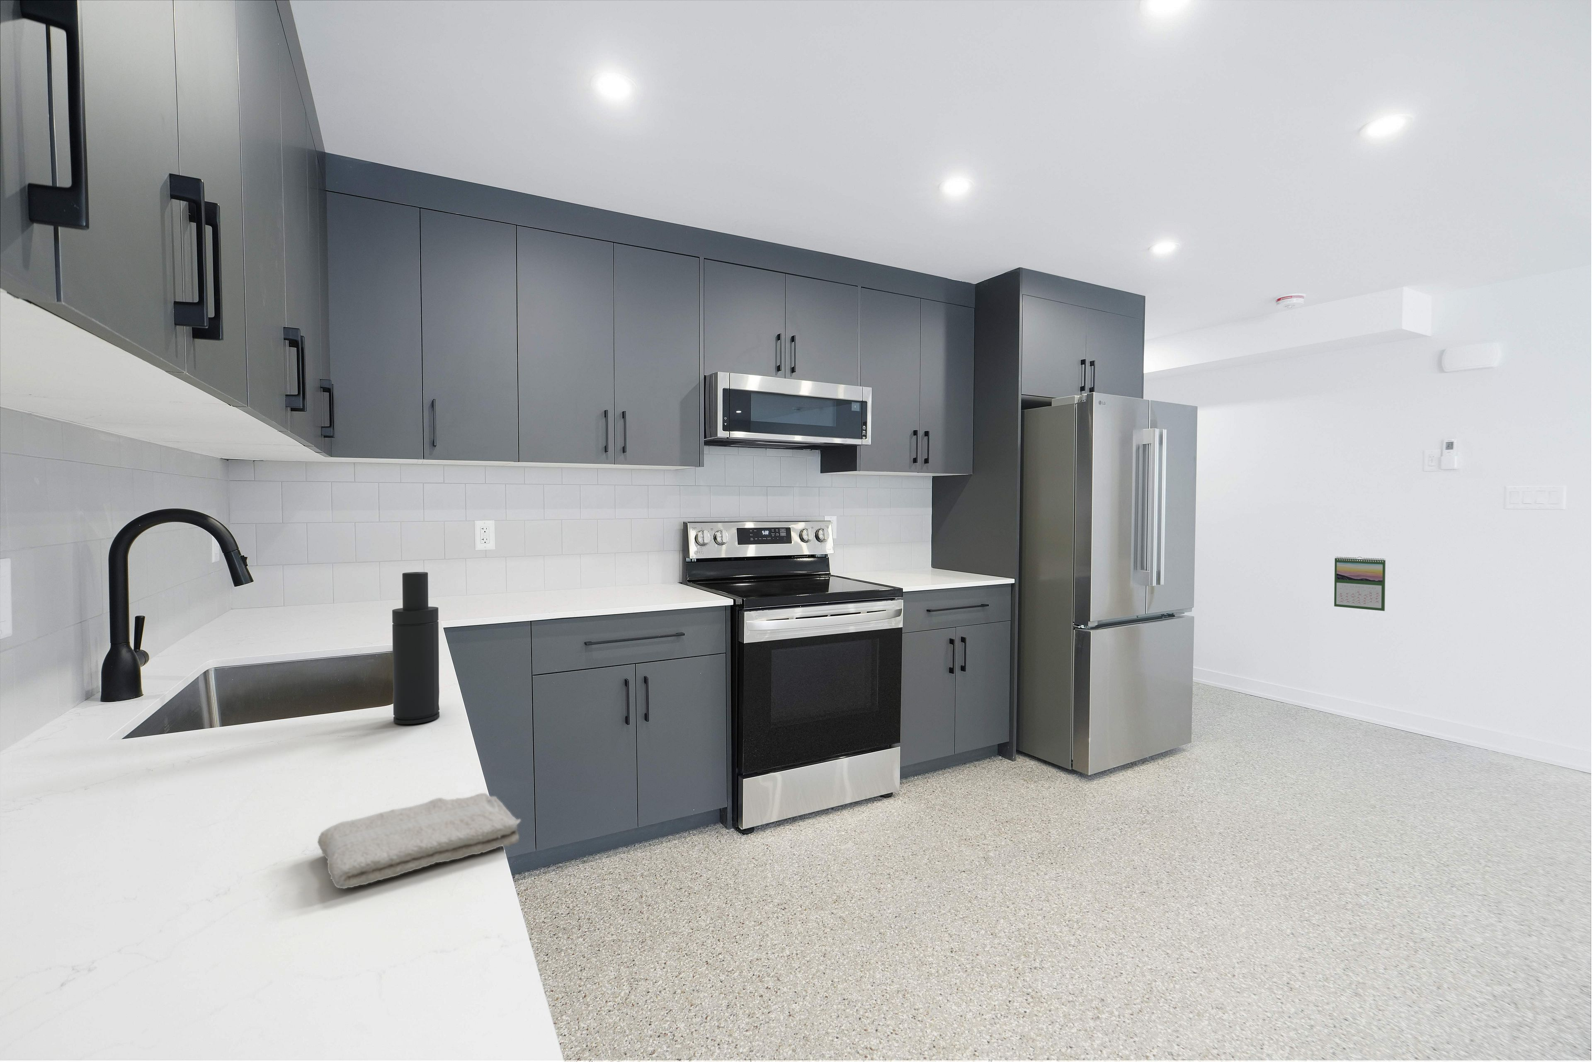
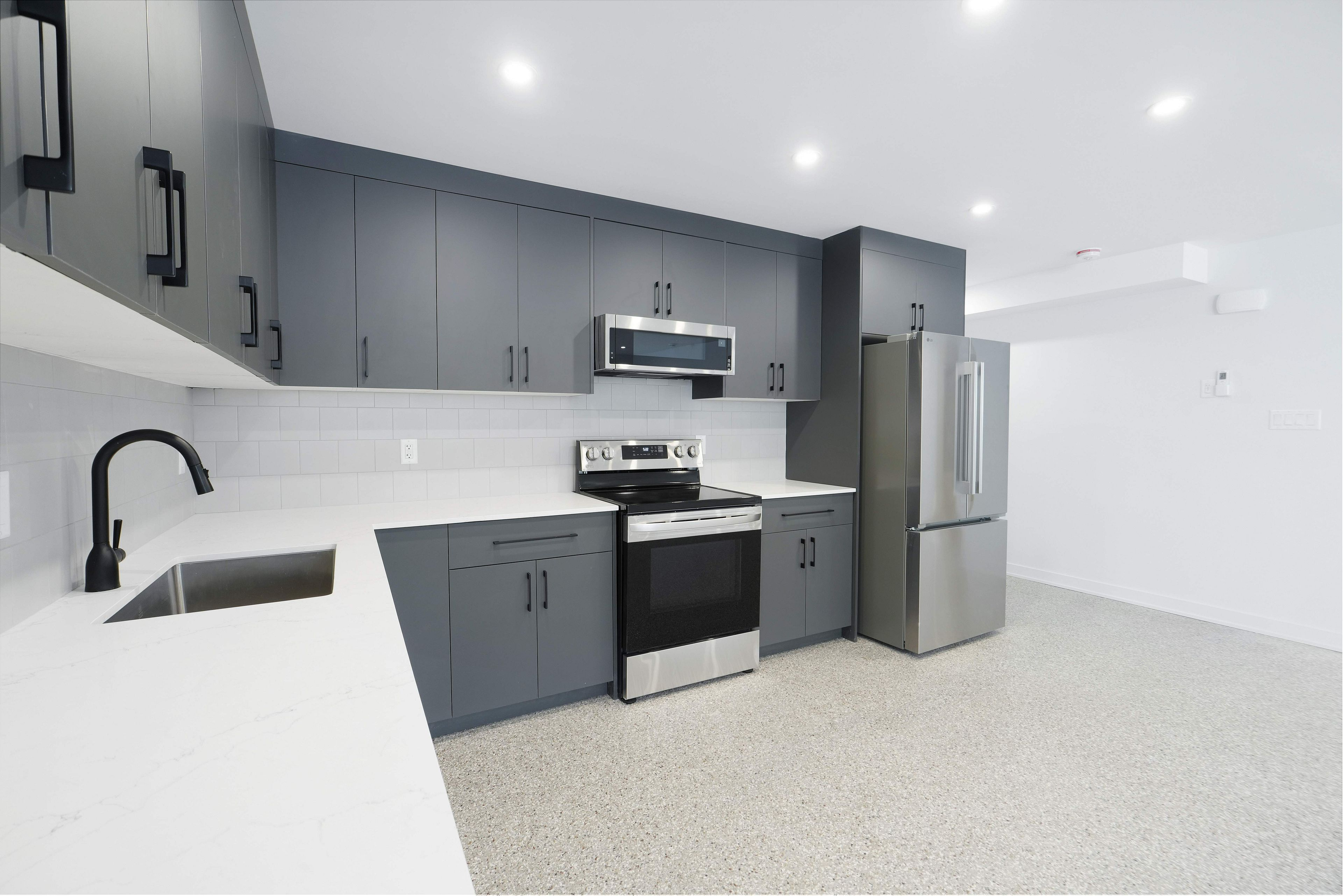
- atomizer (416, 646)
- calendar (1358, 582)
- washcloth (423, 833)
